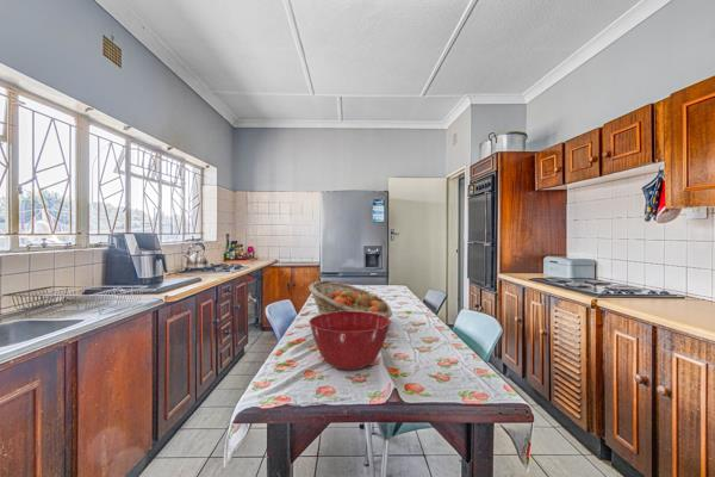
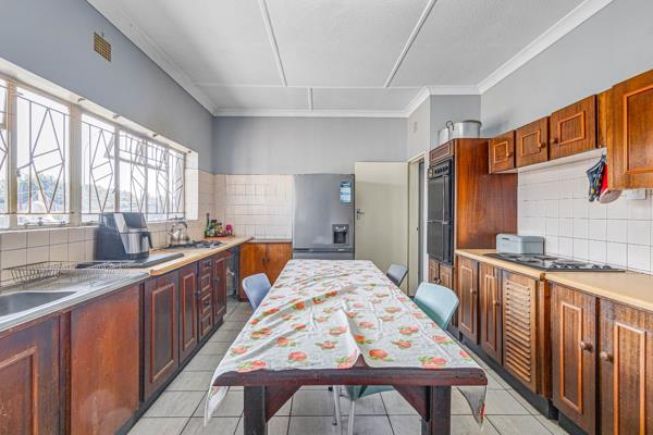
- mixing bowl (349, 341)
- fruit basket (350, 304)
